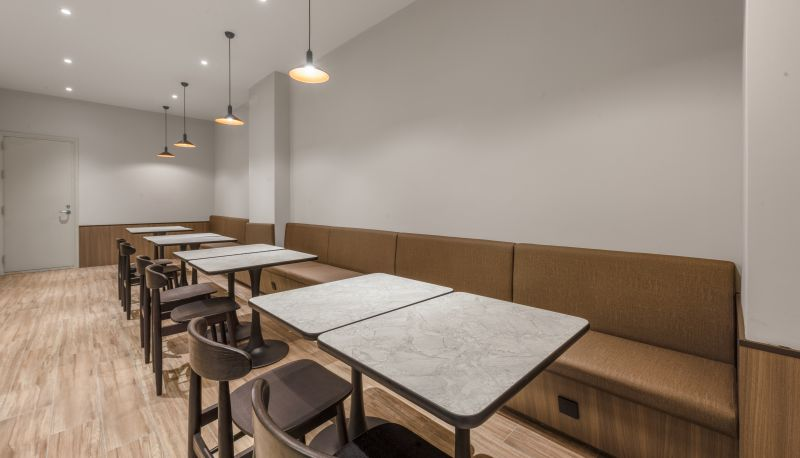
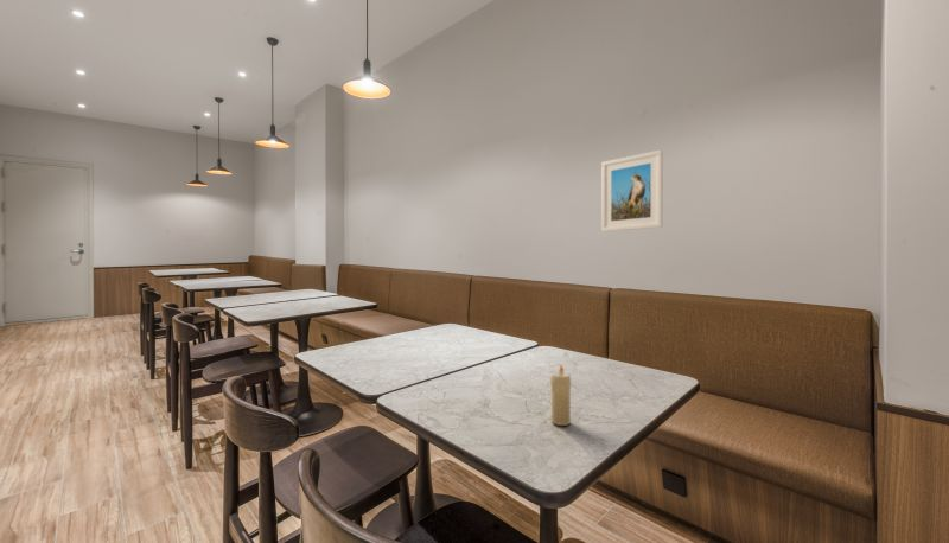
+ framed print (630, 192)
+ candle (560, 392)
